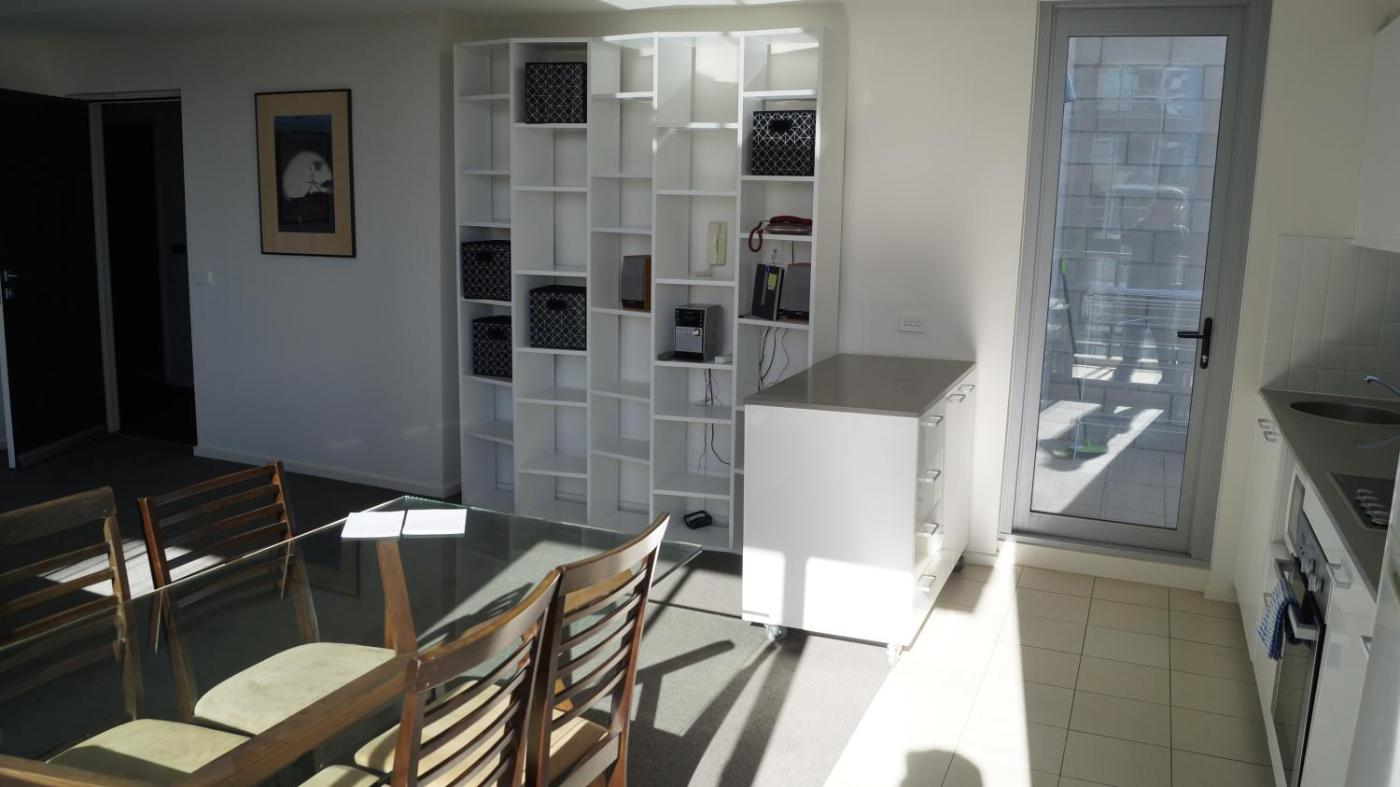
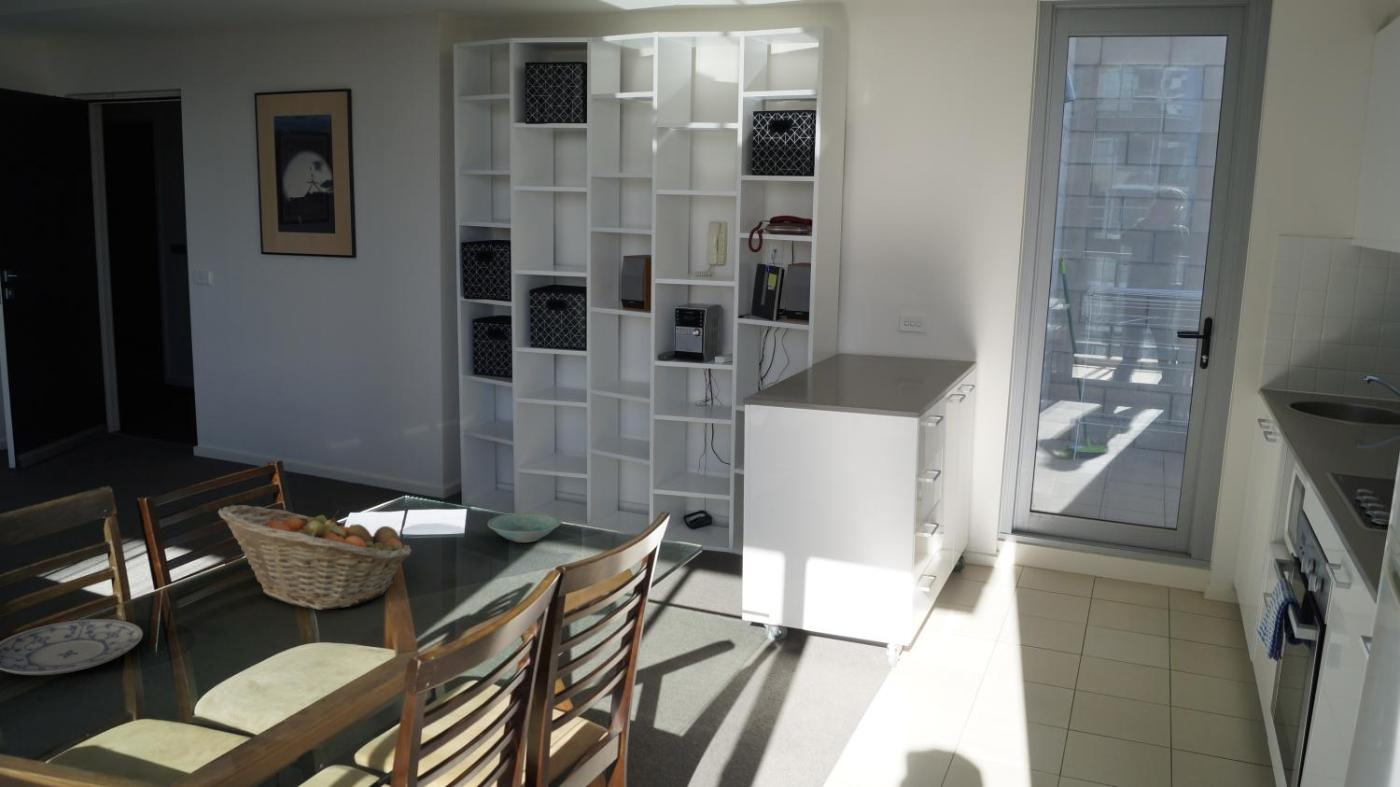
+ fruit basket (316, 546)
+ plate (68, 650)
+ bowl (524, 529)
